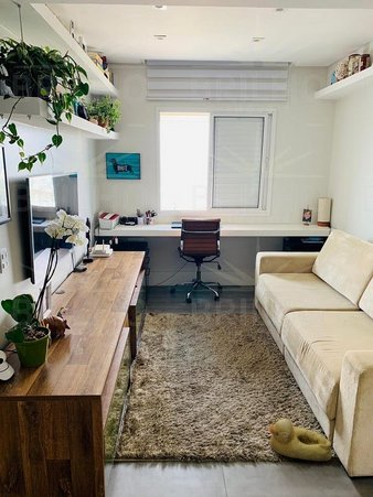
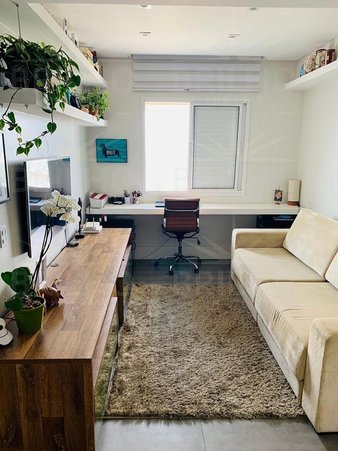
- rubber duck (299, 434)
